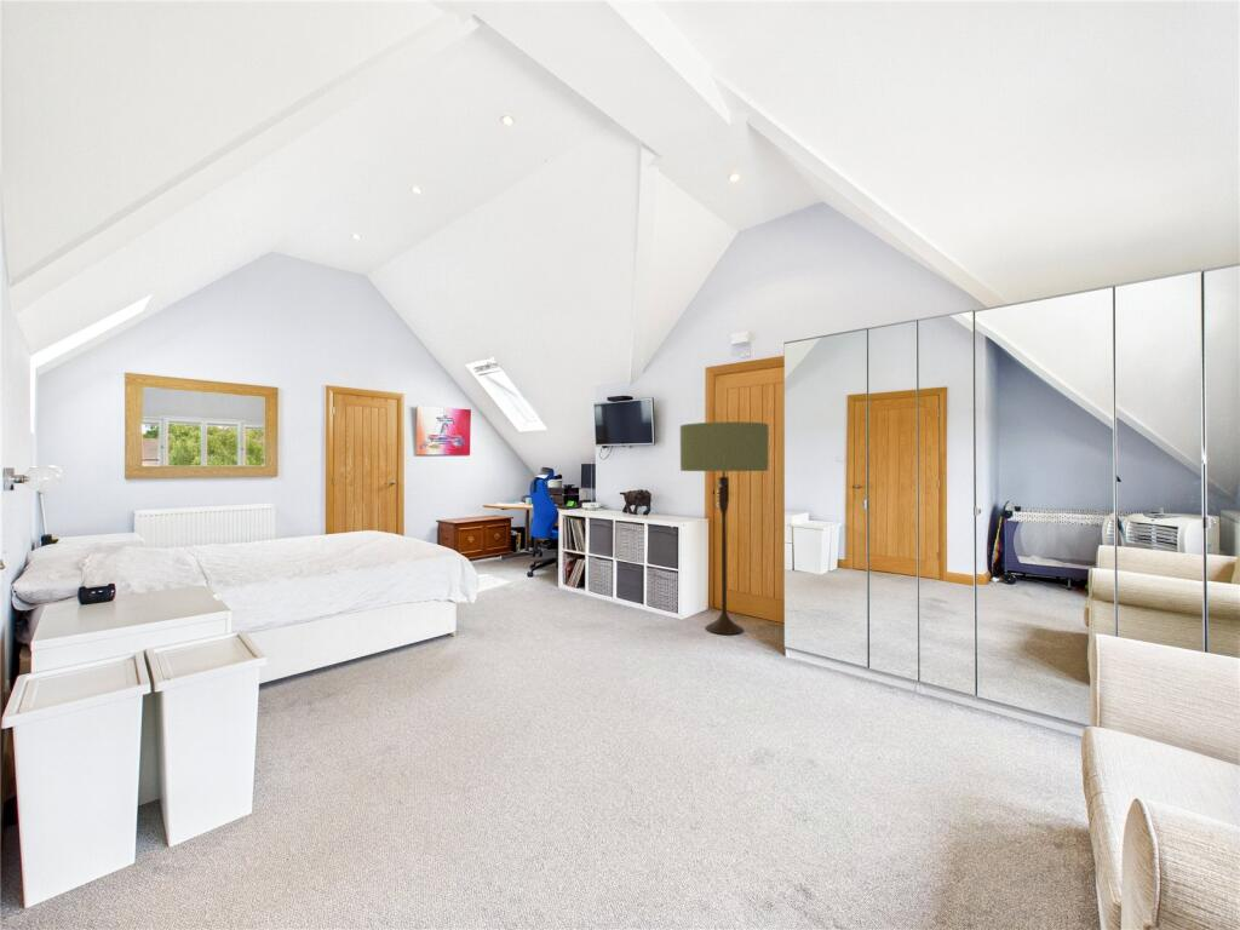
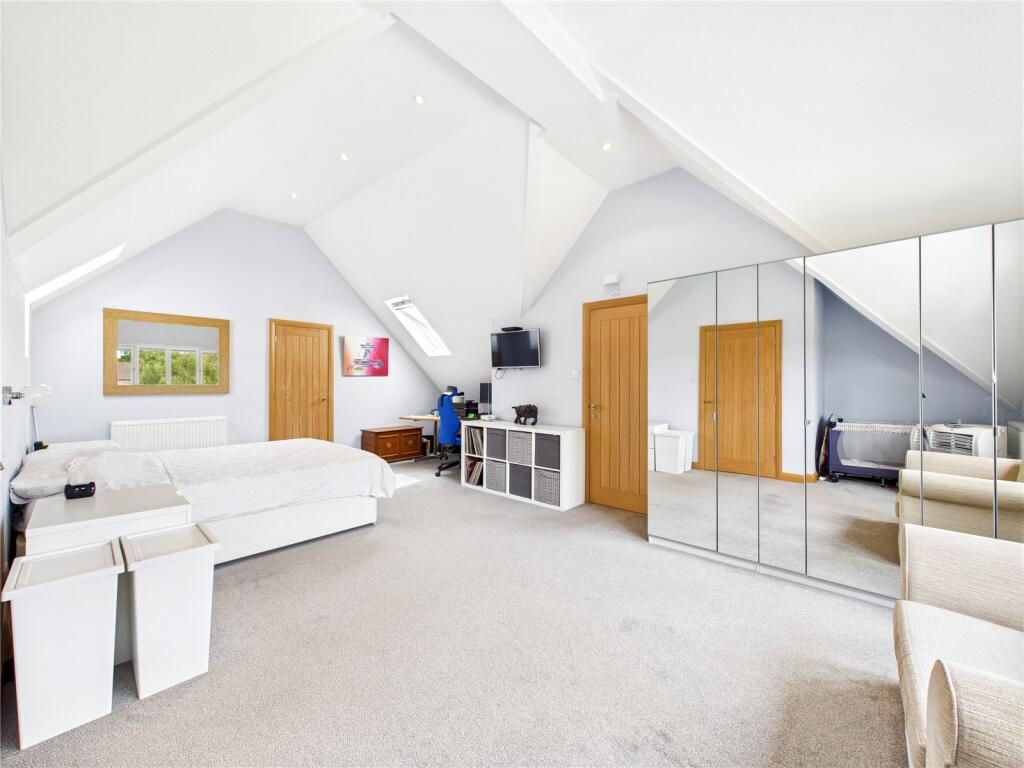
- floor lamp (723, 526)
